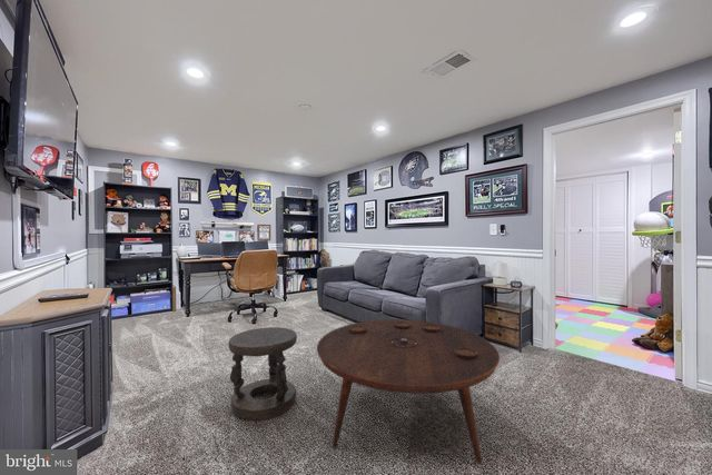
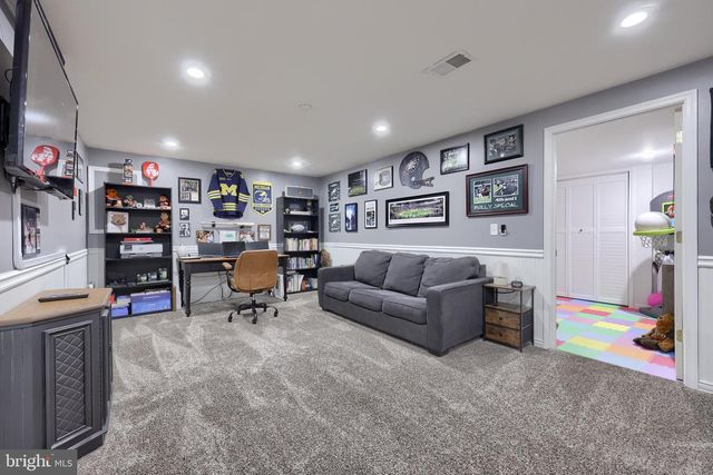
- stool (269, 368)
- coffee table (404, 375)
